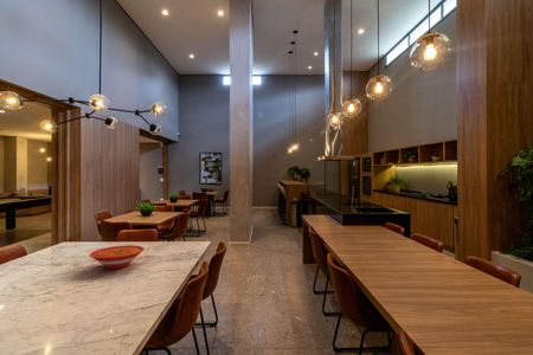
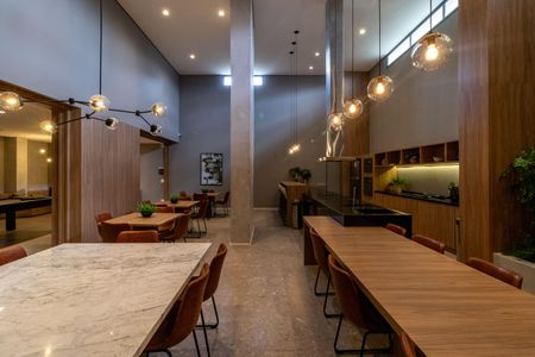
- bowl (117, 257)
